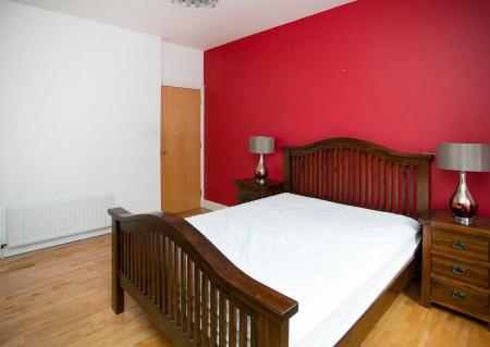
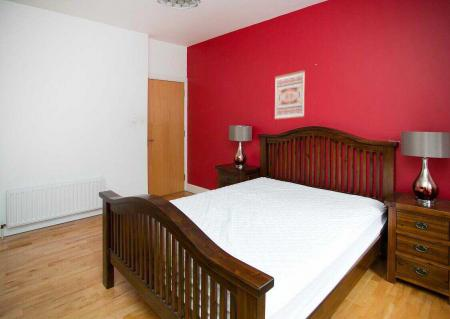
+ wall art (289, 96)
